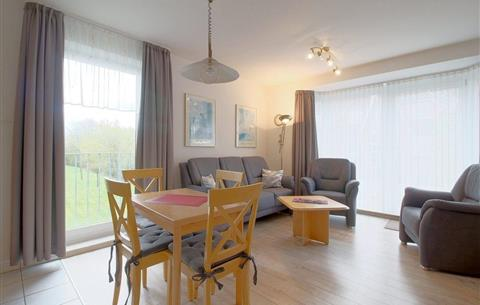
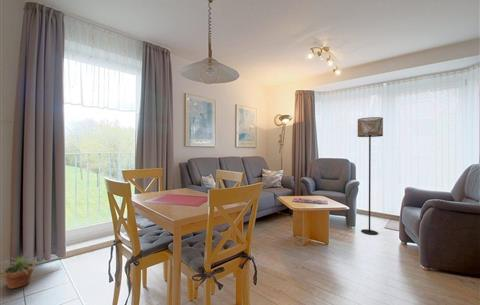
+ floor lamp (369, 175)
+ potted plant (20, 269)
